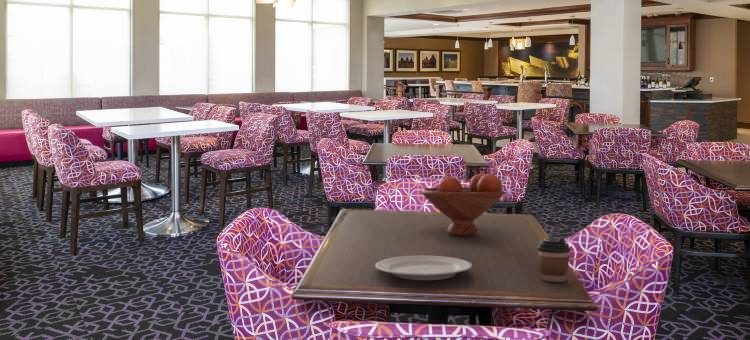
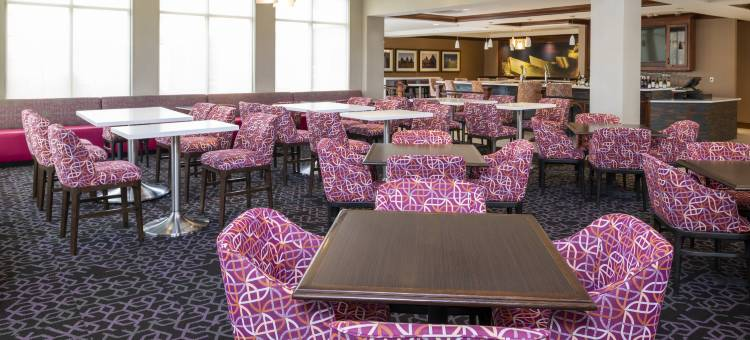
- chinaware (423, 268)
- fruit bowl (462, 203)
- coffee cup (553, 258)
